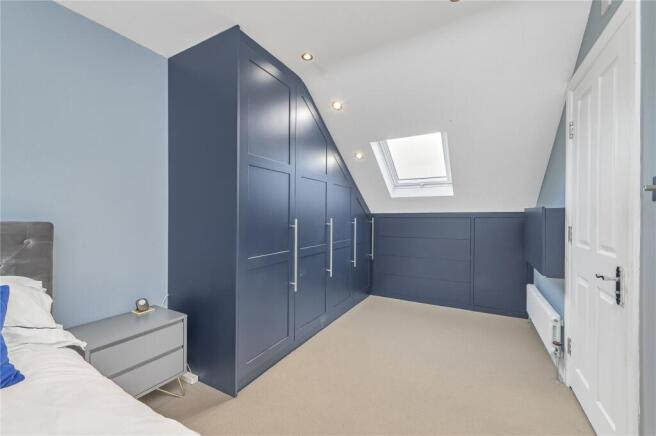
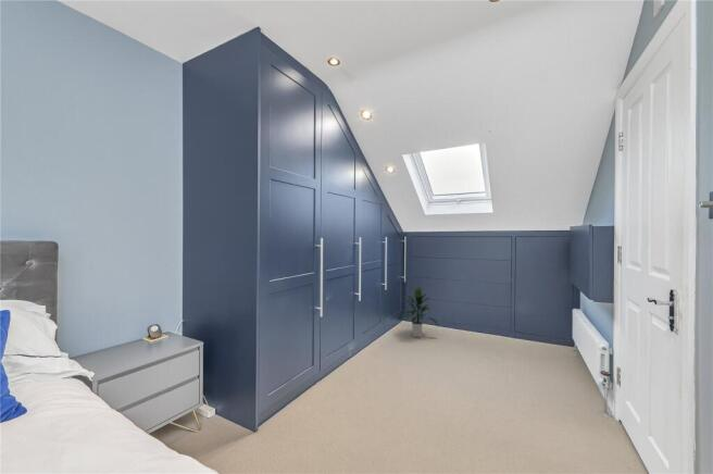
+ indoor plant (418, 311)
